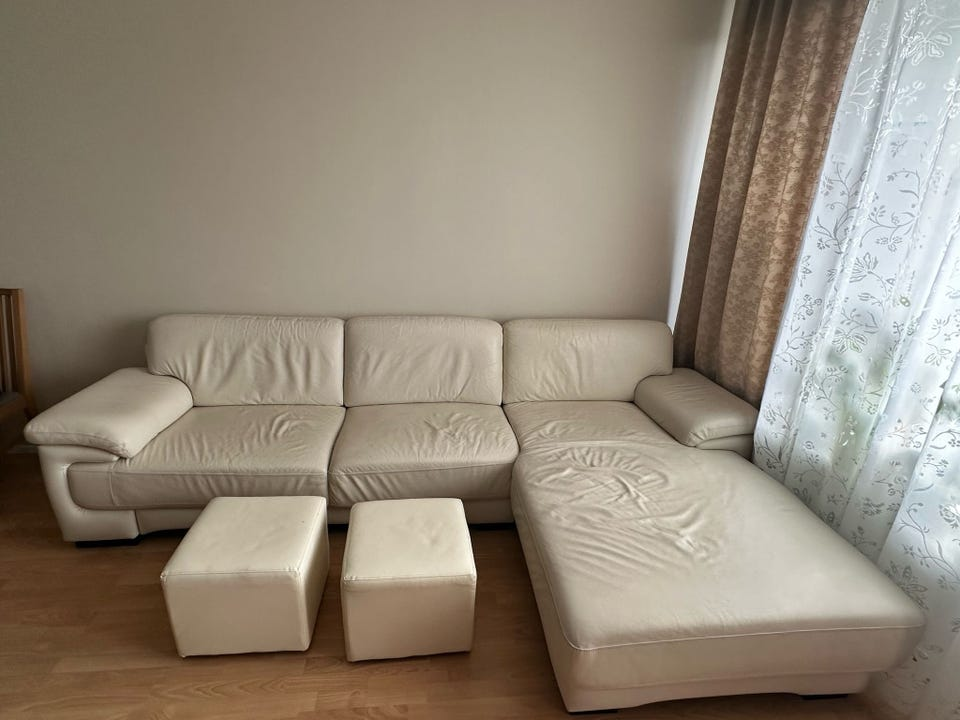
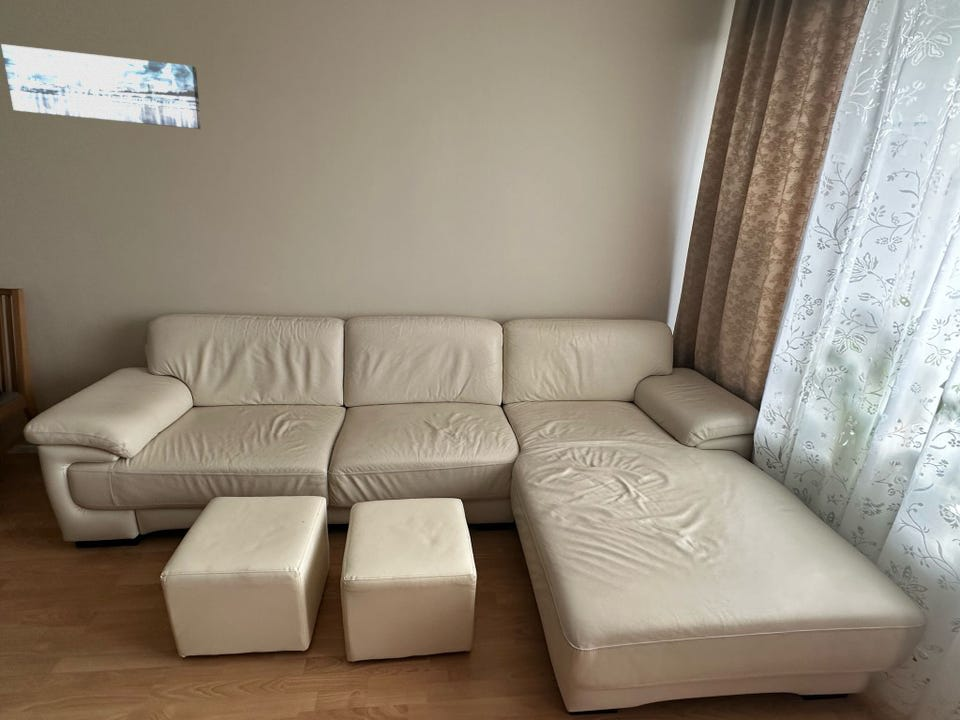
+ wall art (105, 88)
